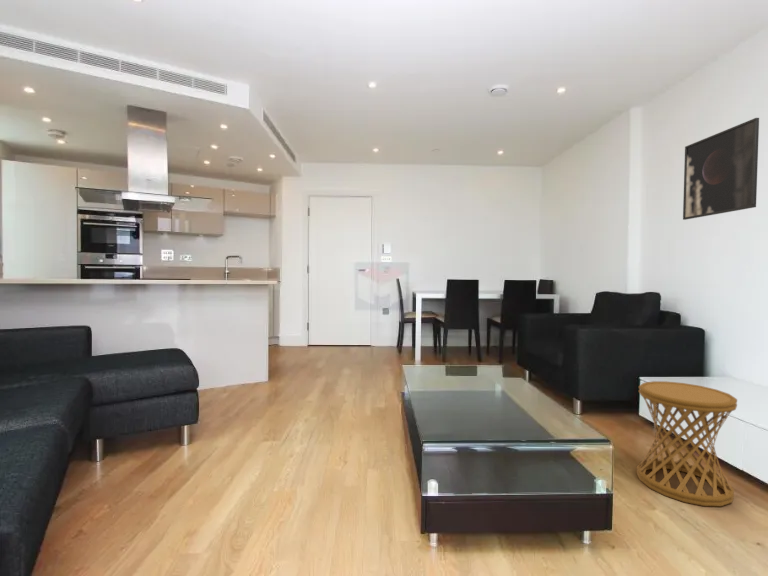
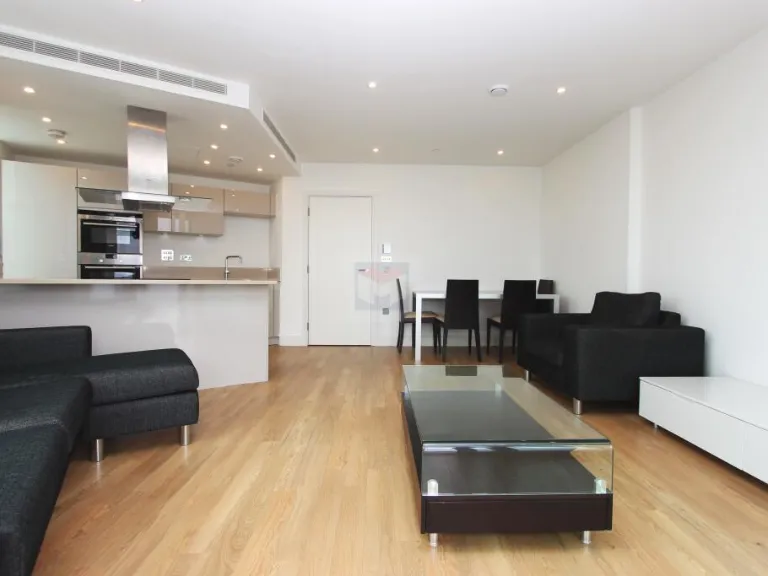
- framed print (717, 173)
- side table (685, 436)
